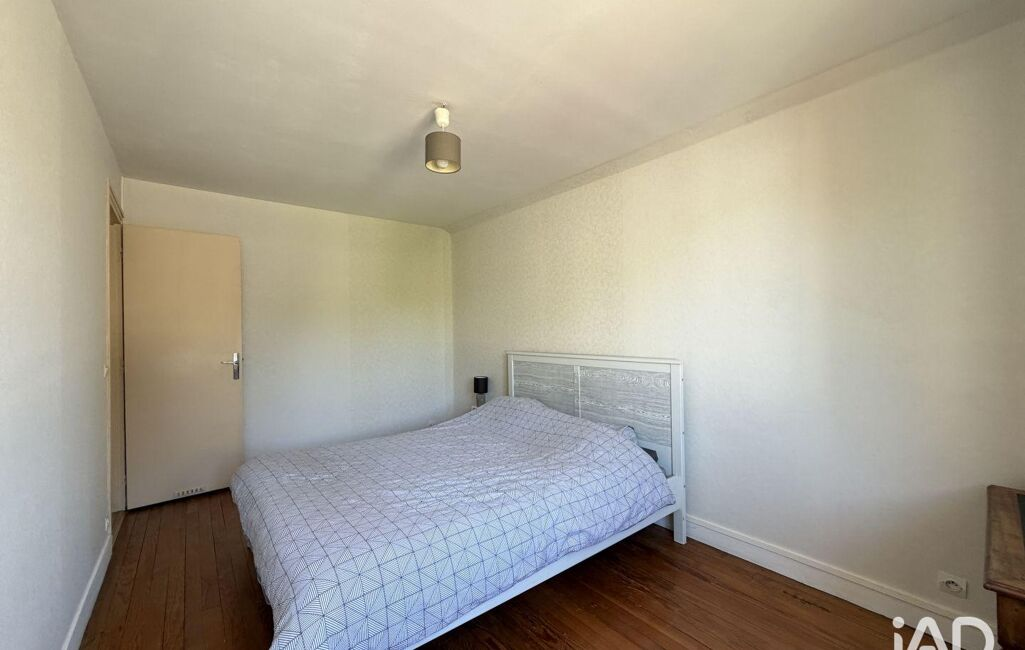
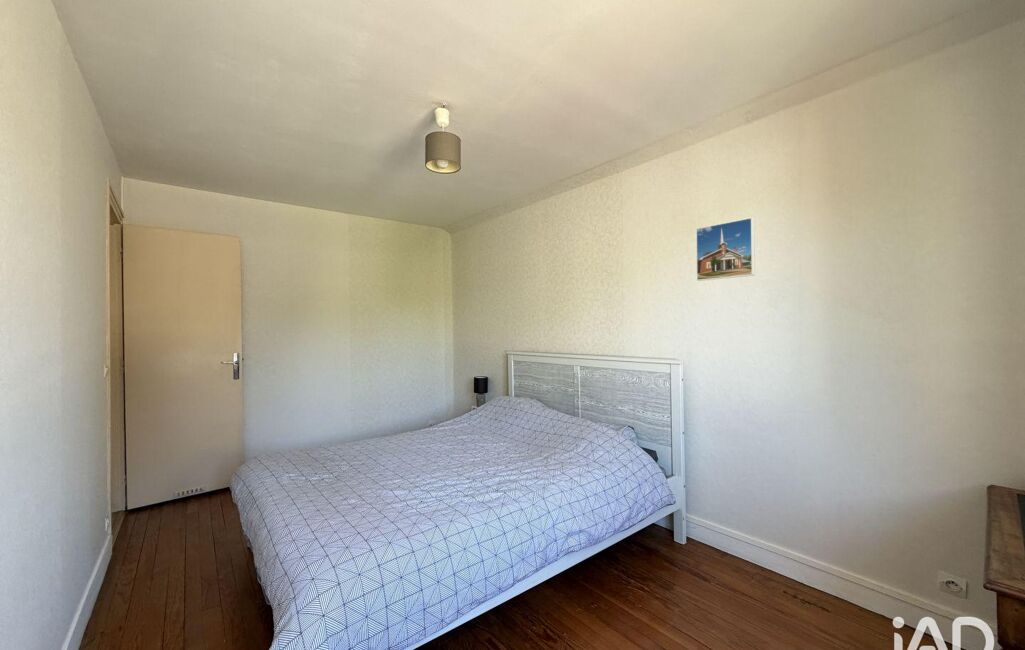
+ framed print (724, 250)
